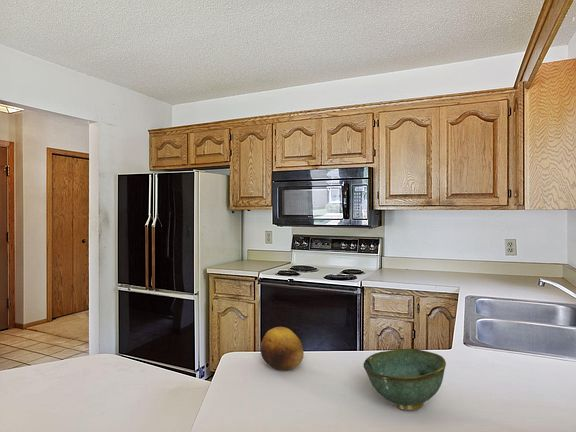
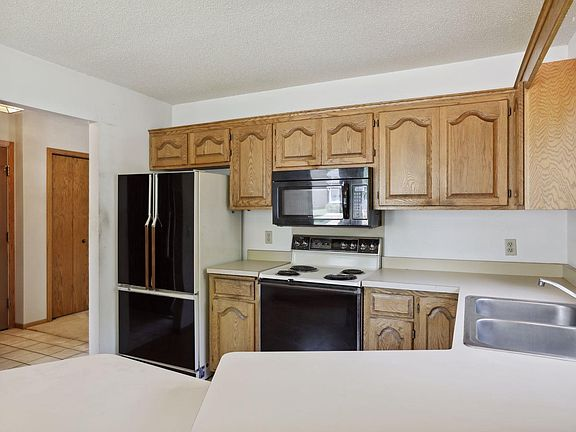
- bowl (403, 380)
- fruit (281, 347)
